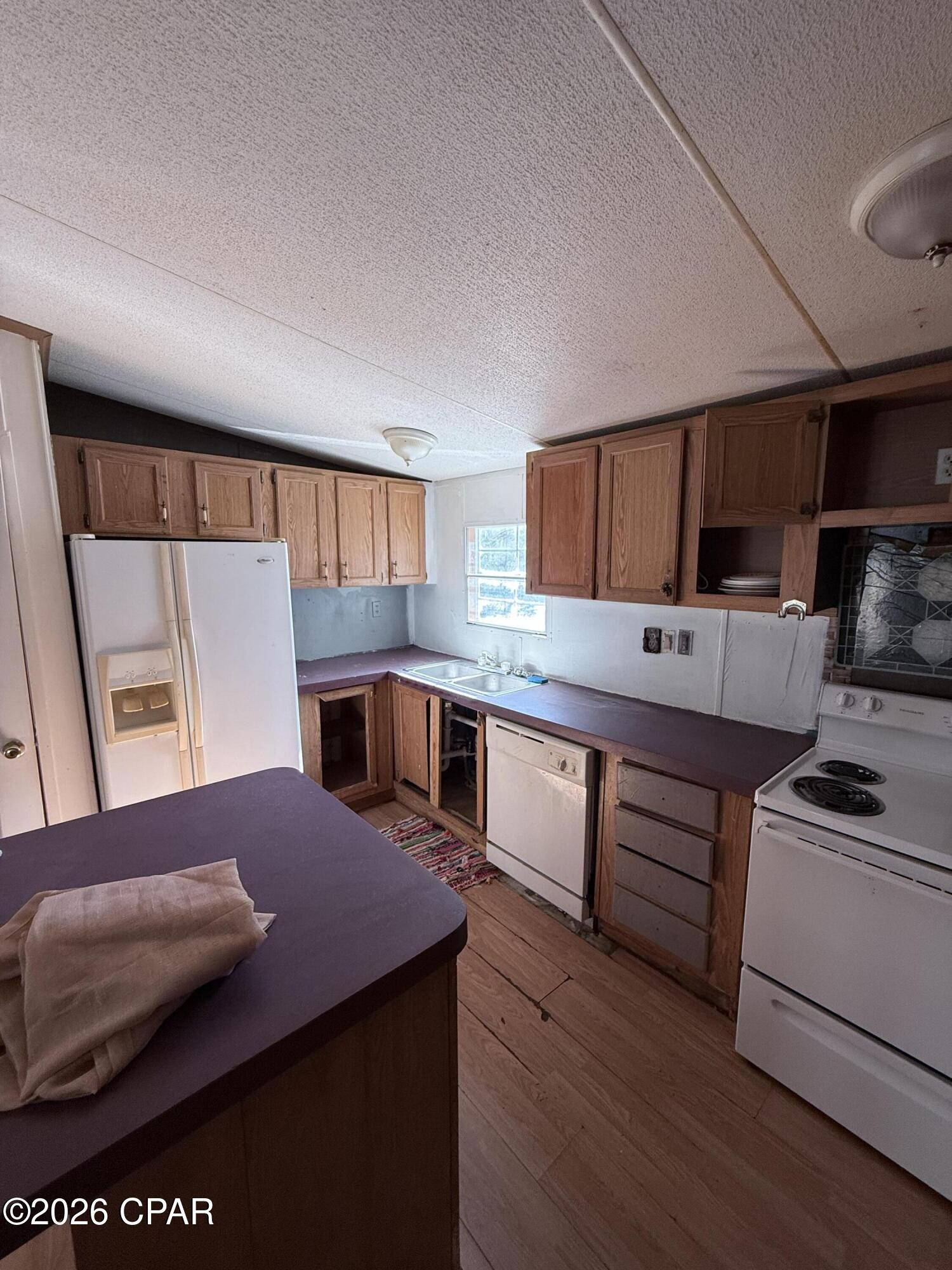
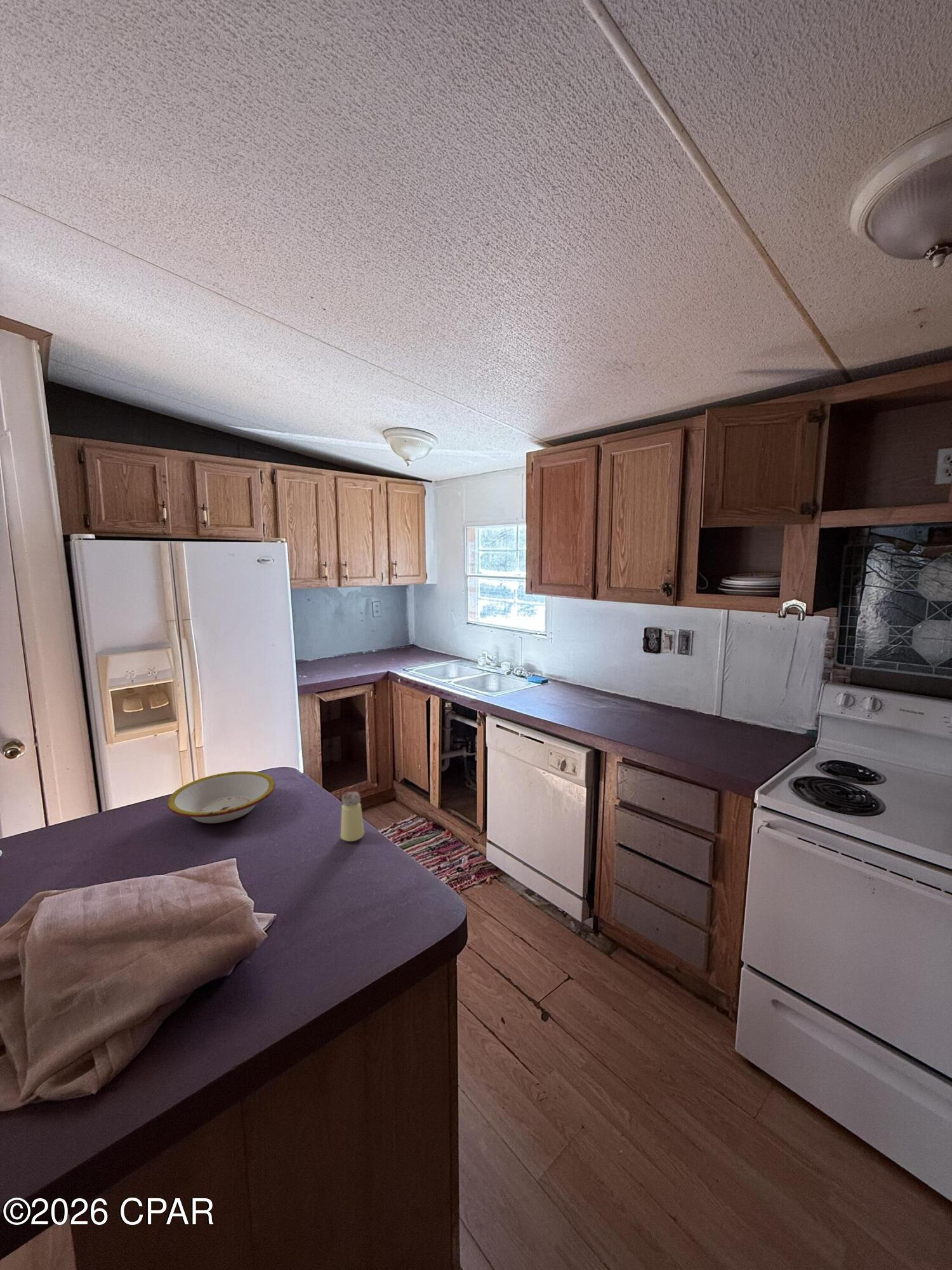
+ bowl (224, 800)
+ saltshaker (352, 815)
